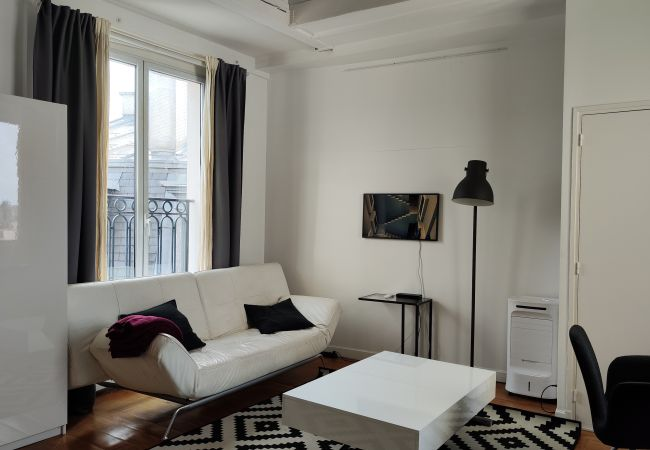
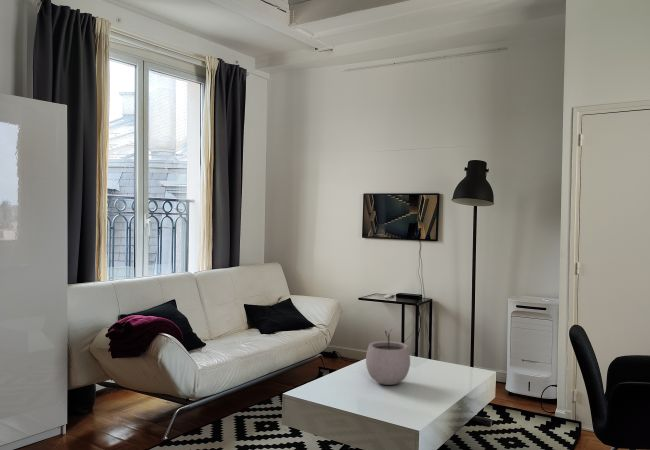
+ plant pot (388, 355)
